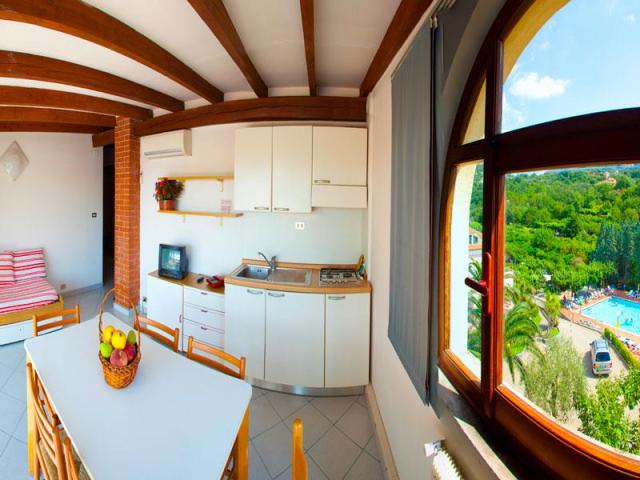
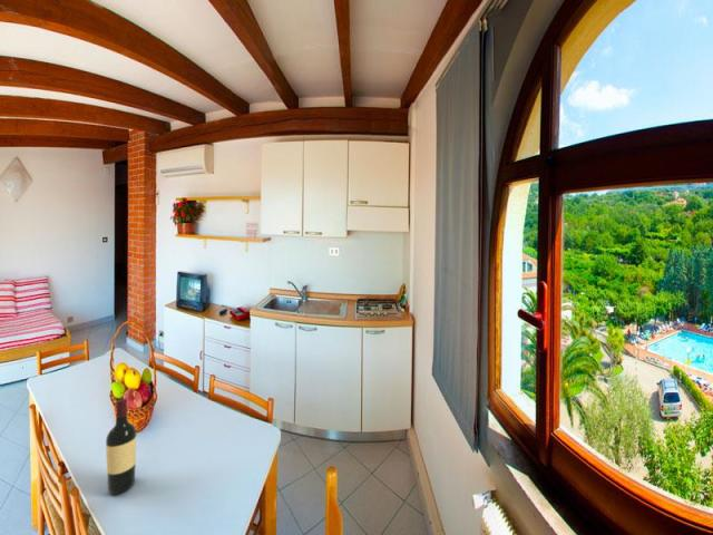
+ wine bottle (121, 442)
